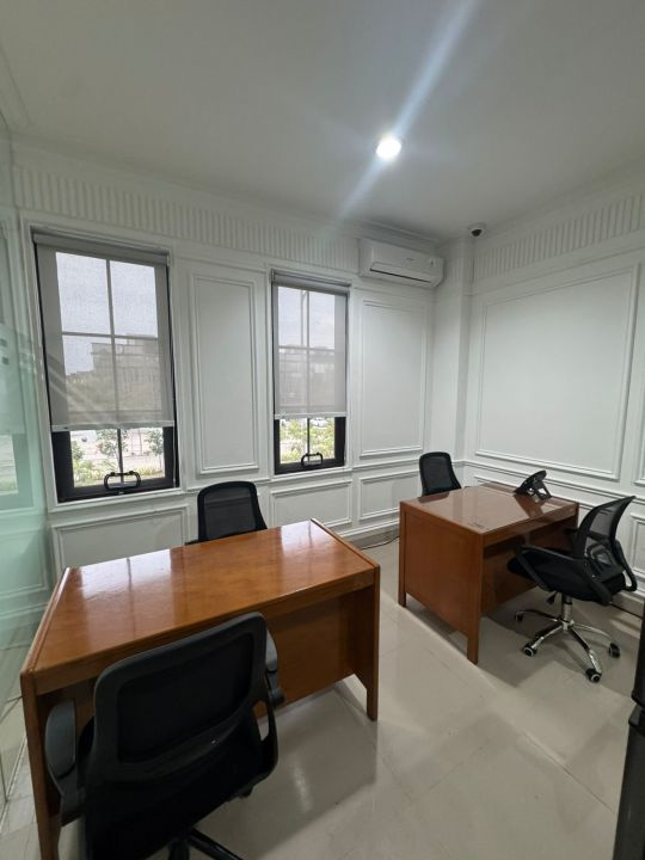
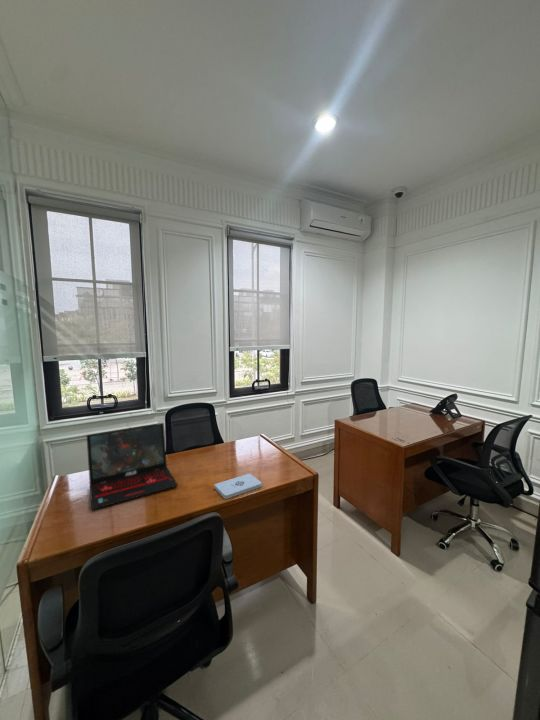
+ notepad (238, 485)
+ laptop (132, 461)
